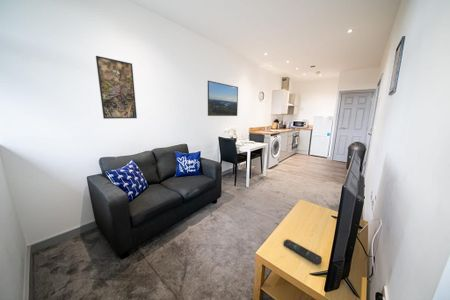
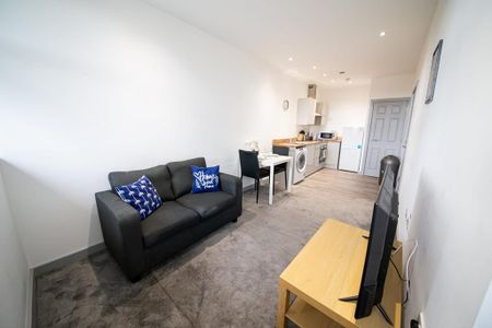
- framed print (118, 90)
- remote control (301, 250)
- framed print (224, 100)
